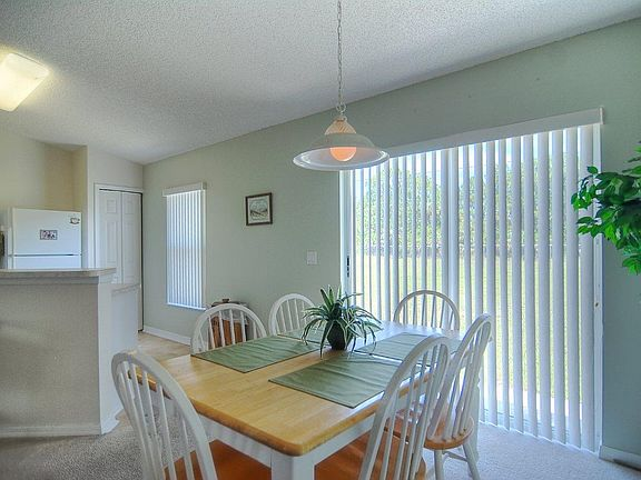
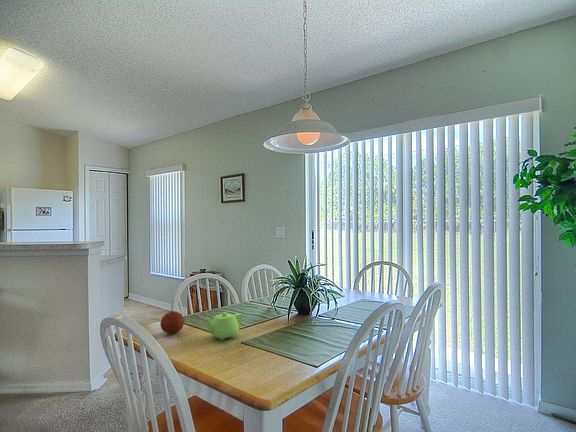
+ teapot (223, 324)
+ fruit (172, 321)
